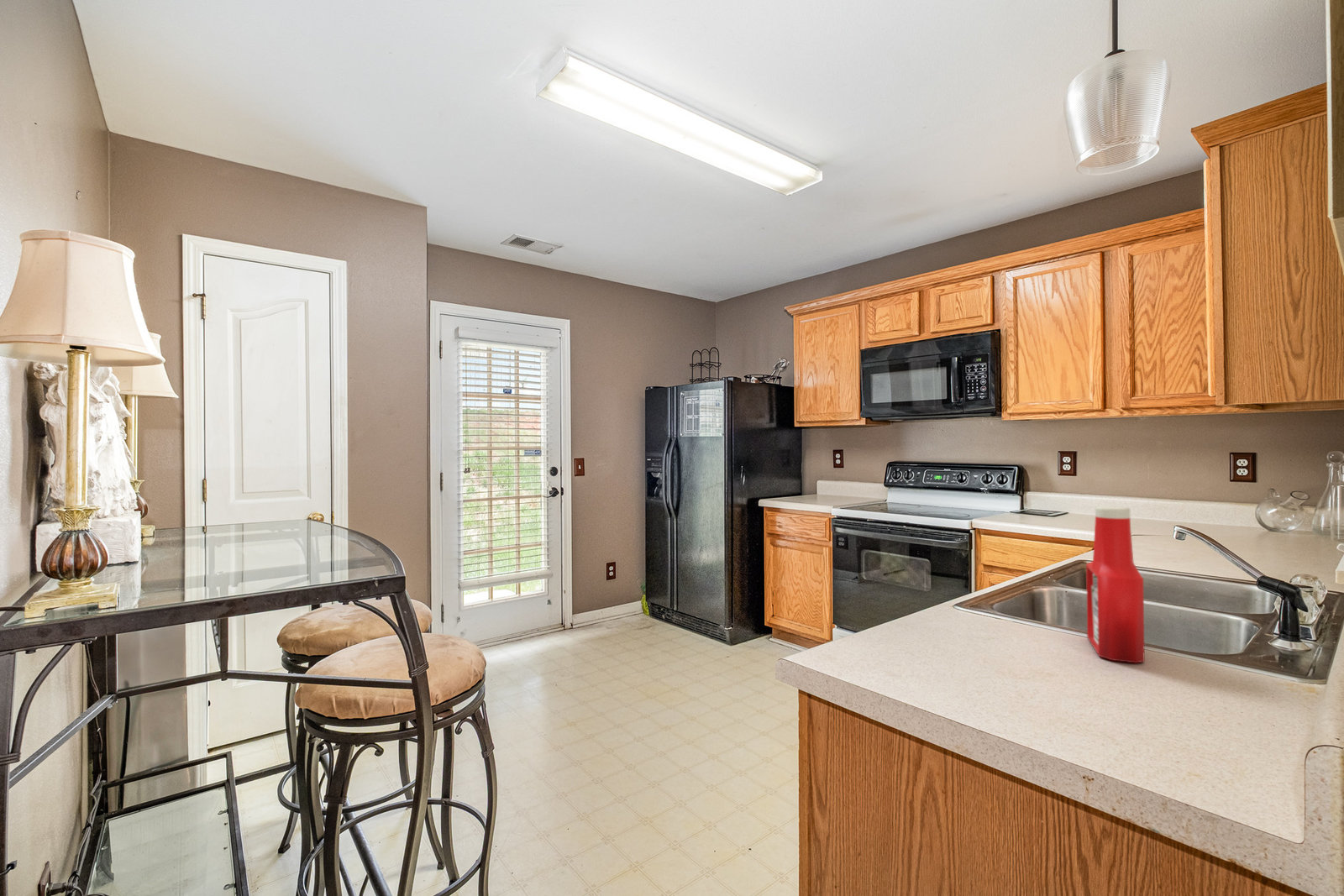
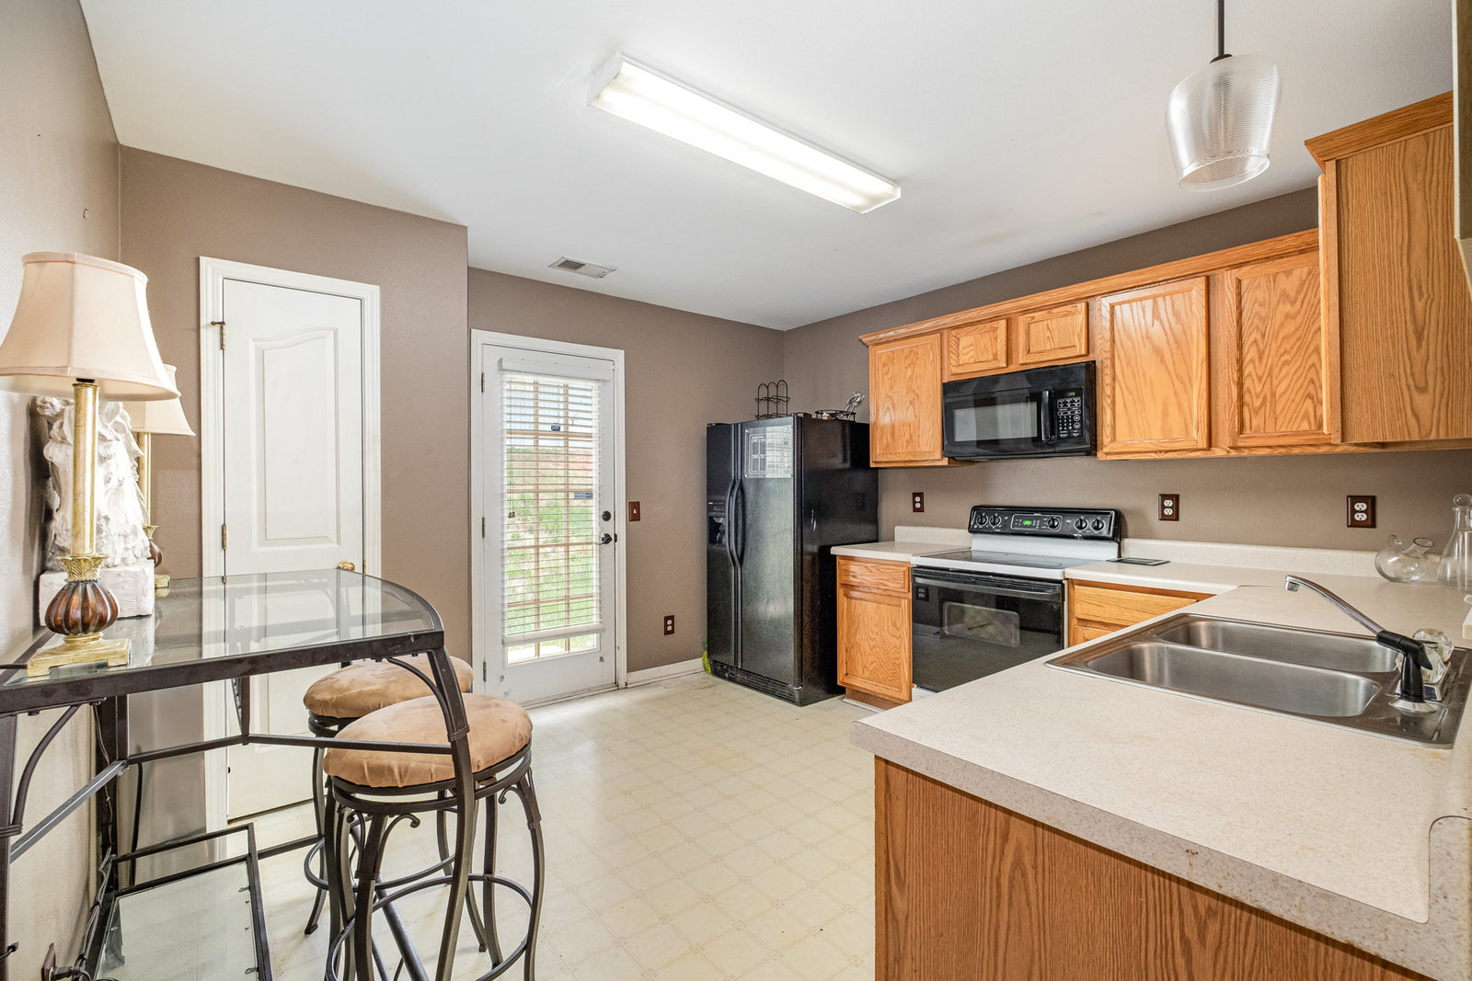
- soap bottle (1113, 578)
